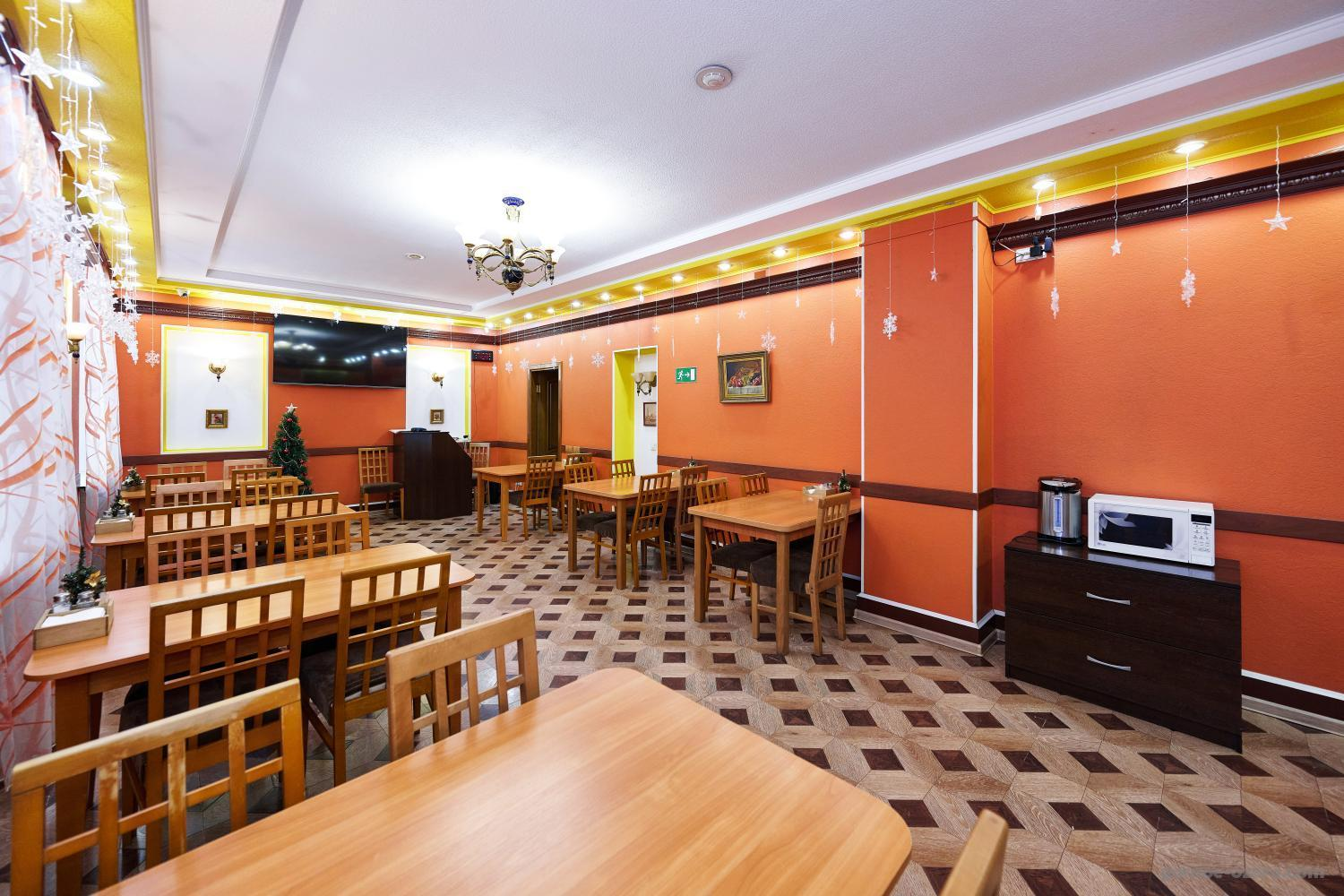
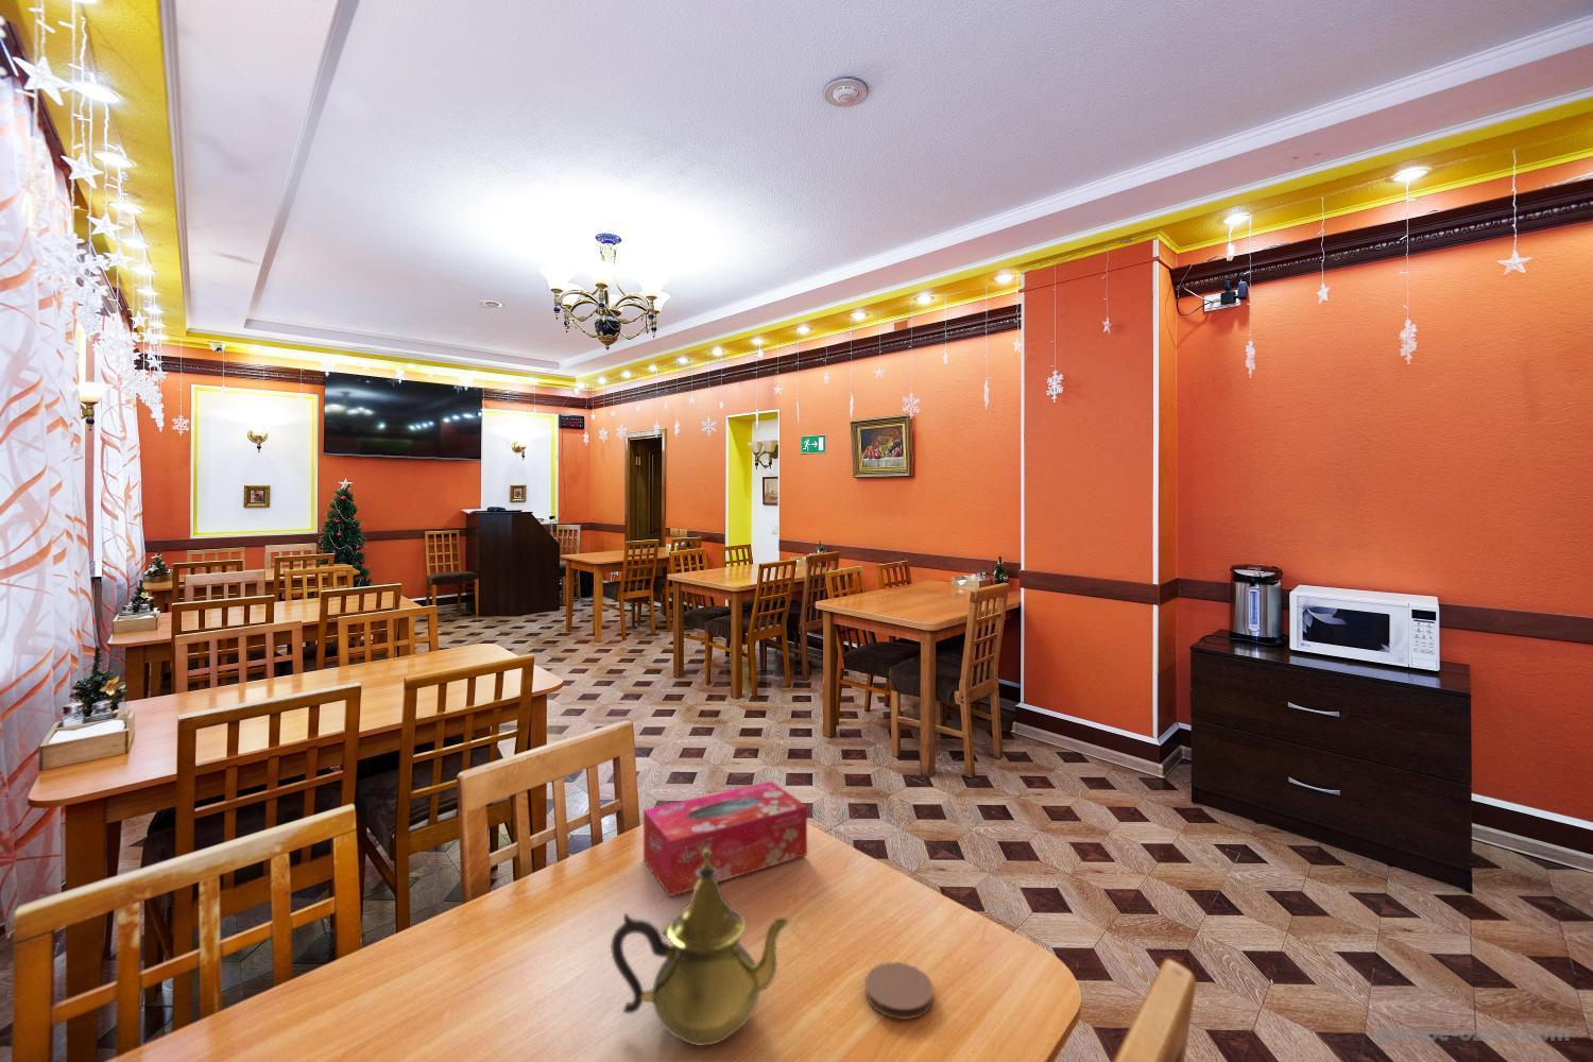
+ tissue box (725, 832)
+ coaster (898, 989)
+ teapot (702, 934)
